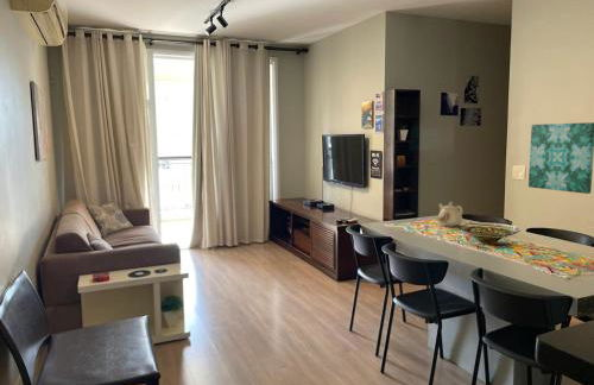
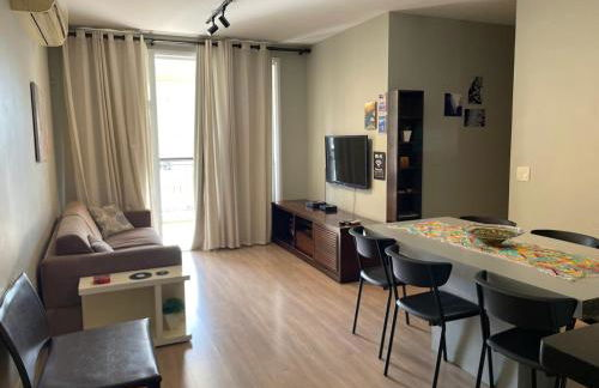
- teapot (449, 213)
- wall art (560, 157)
